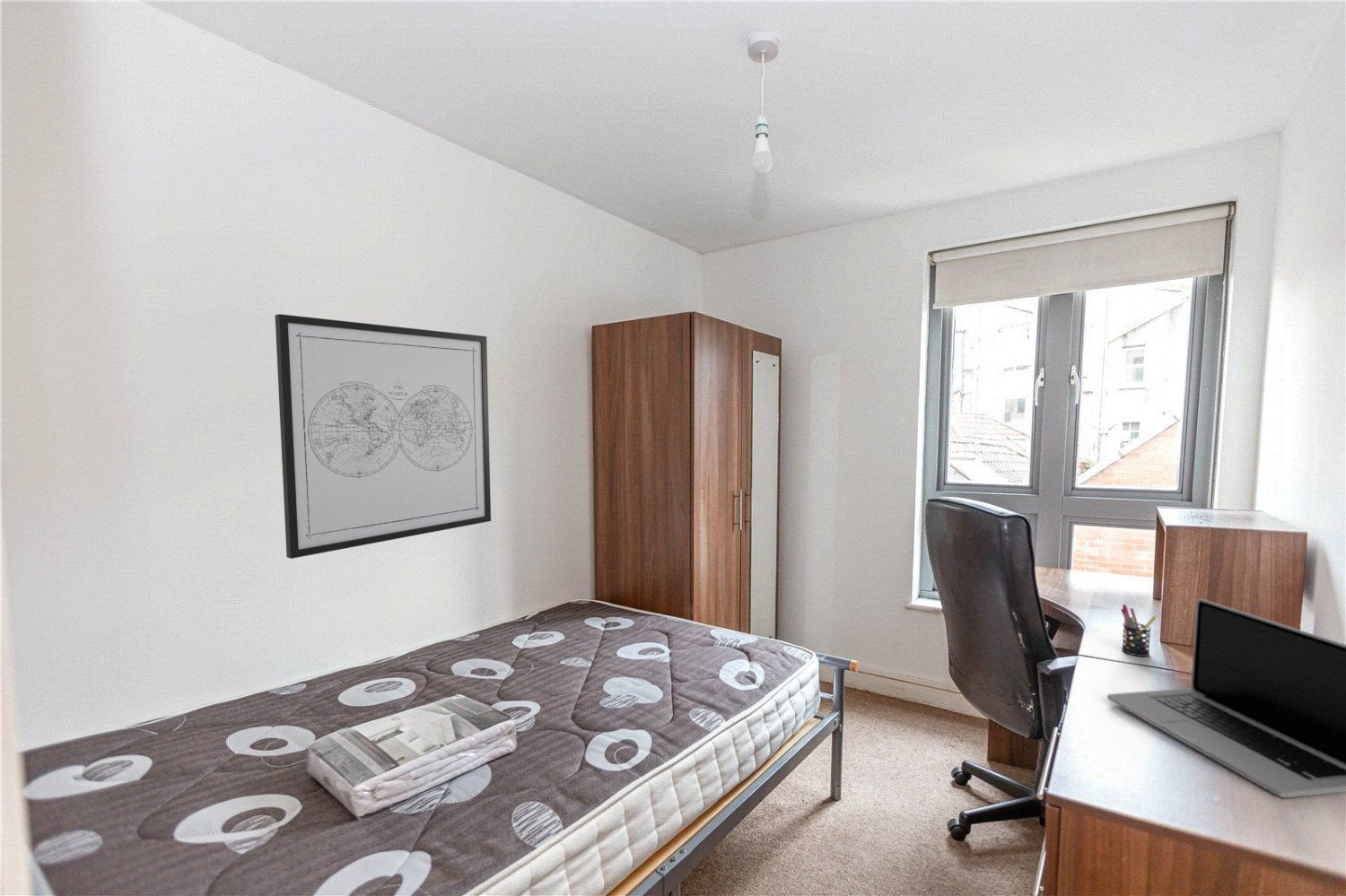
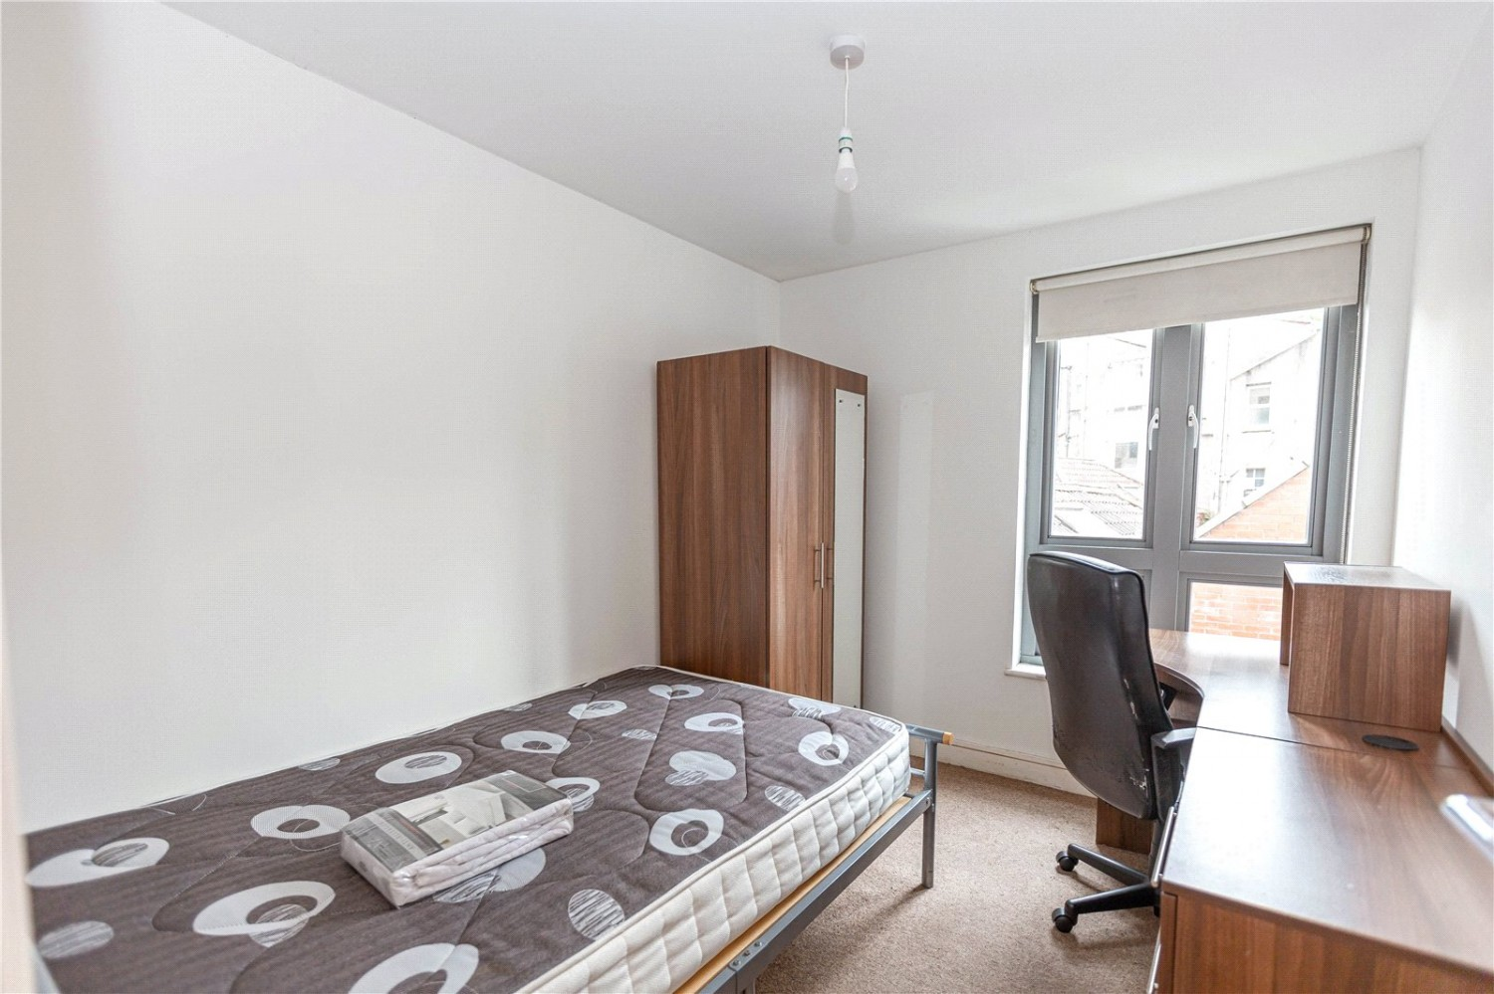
- laptop (1234, 684)
- wall art (398, 433)
- pen holder (1133, 630)
